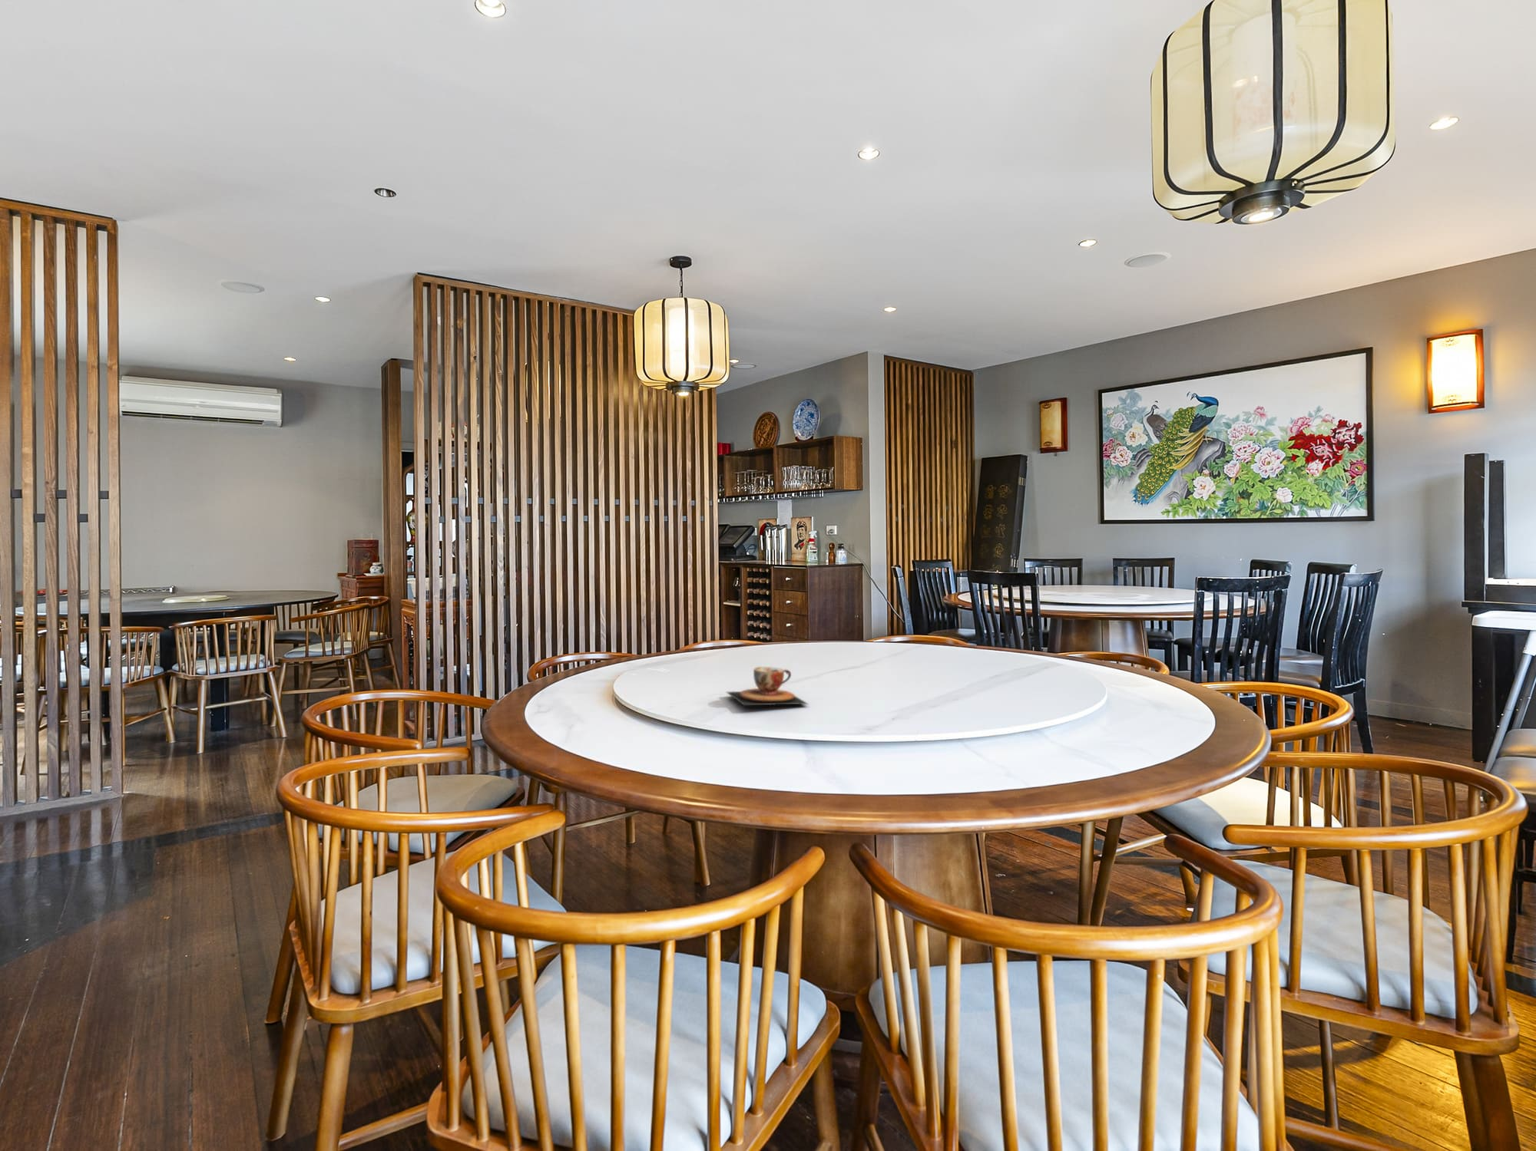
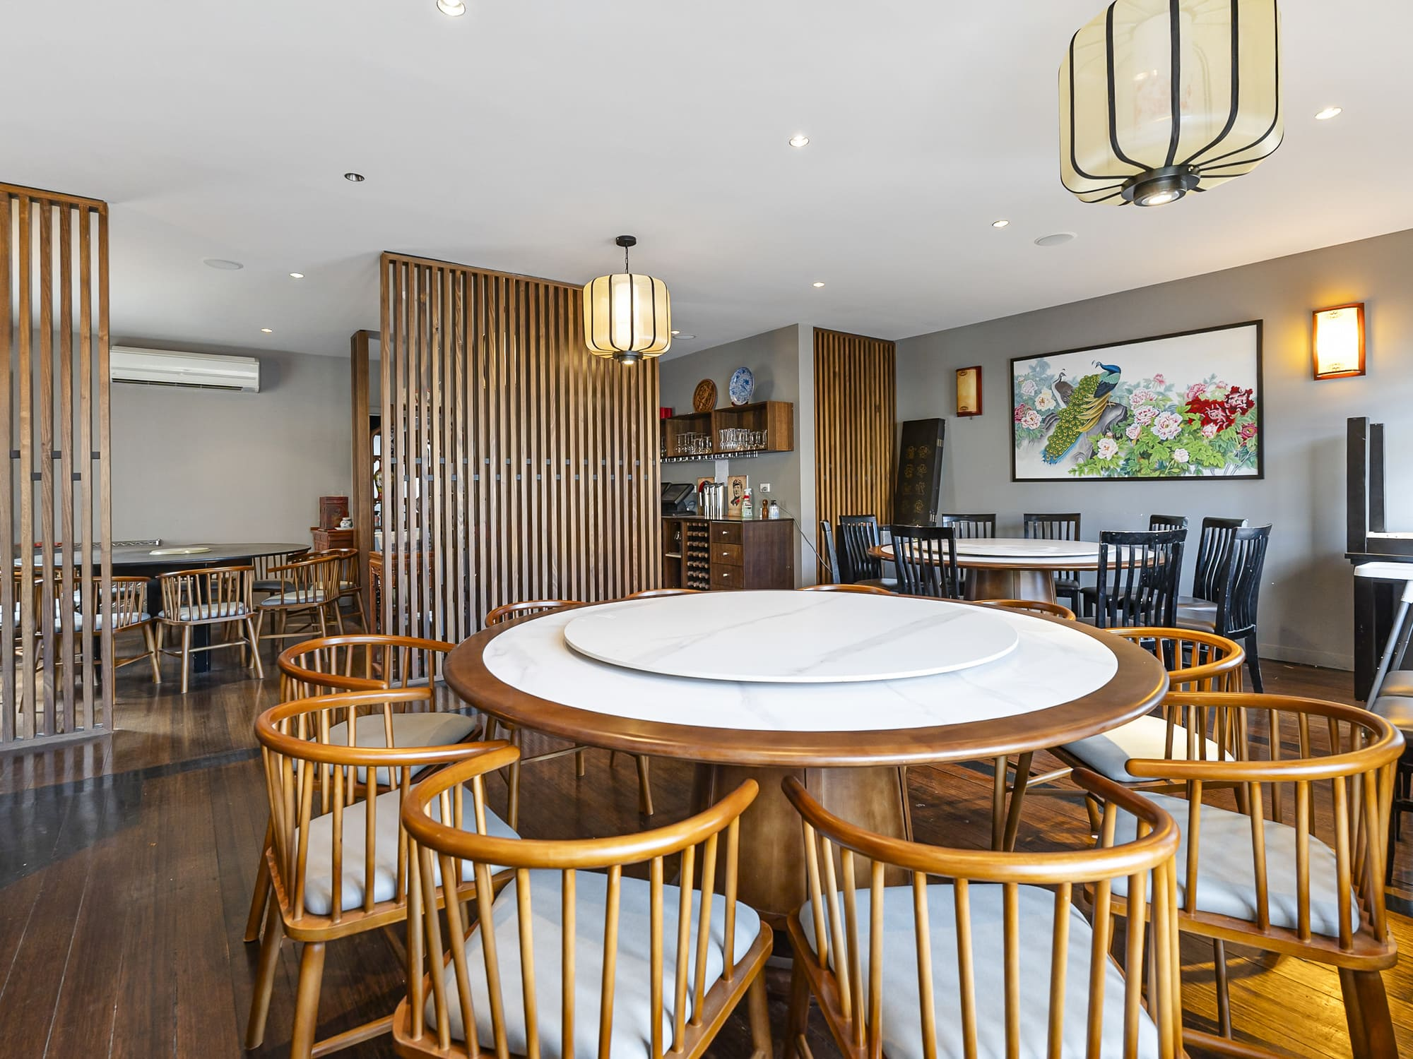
- teacup (766, 683)
